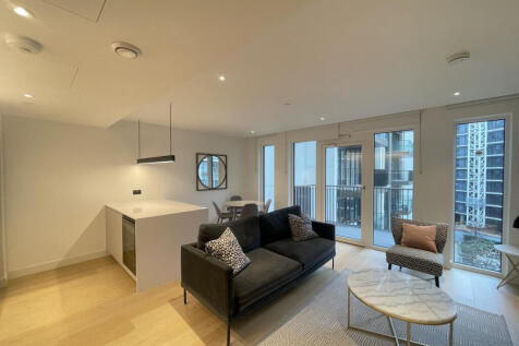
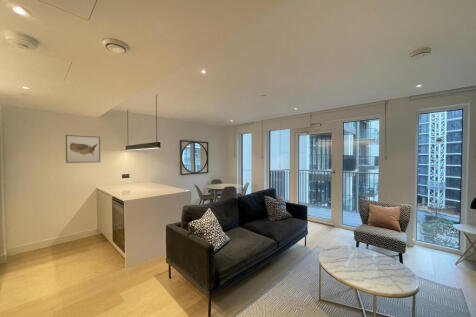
+ wall art (83, 149)
